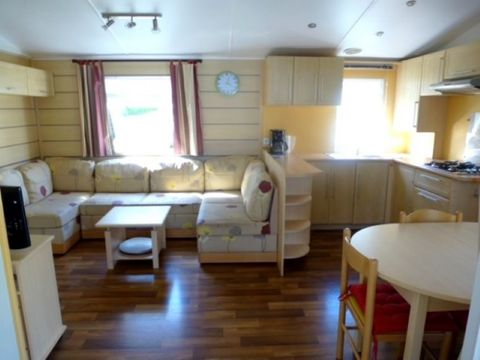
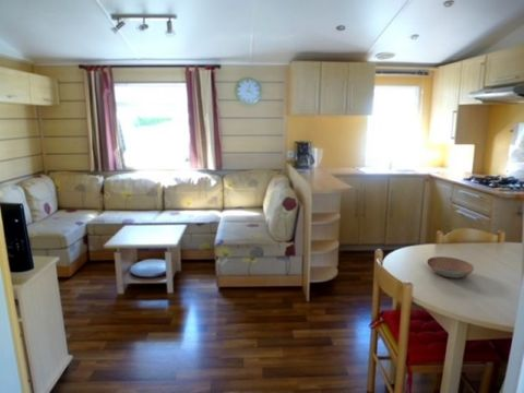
+ bowl (449, 267)
